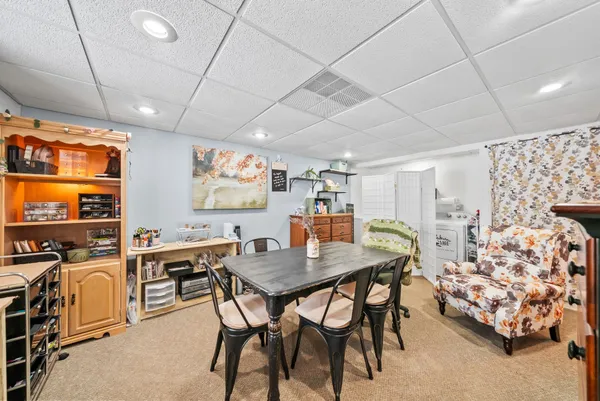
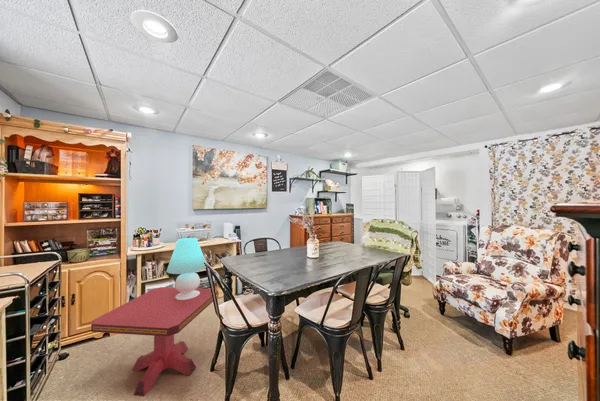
+ table lamp (187, 267)
+ side table (164, 336)
